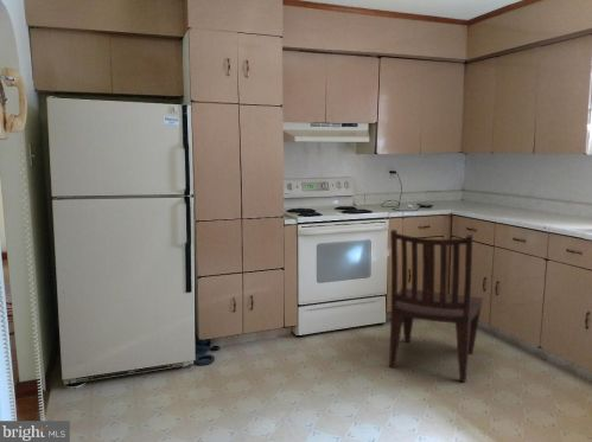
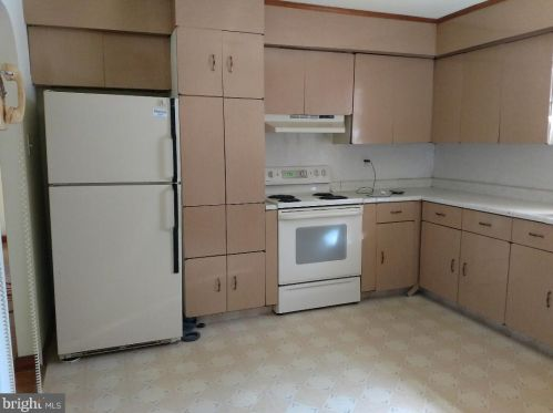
- dining chair (434, 294)
